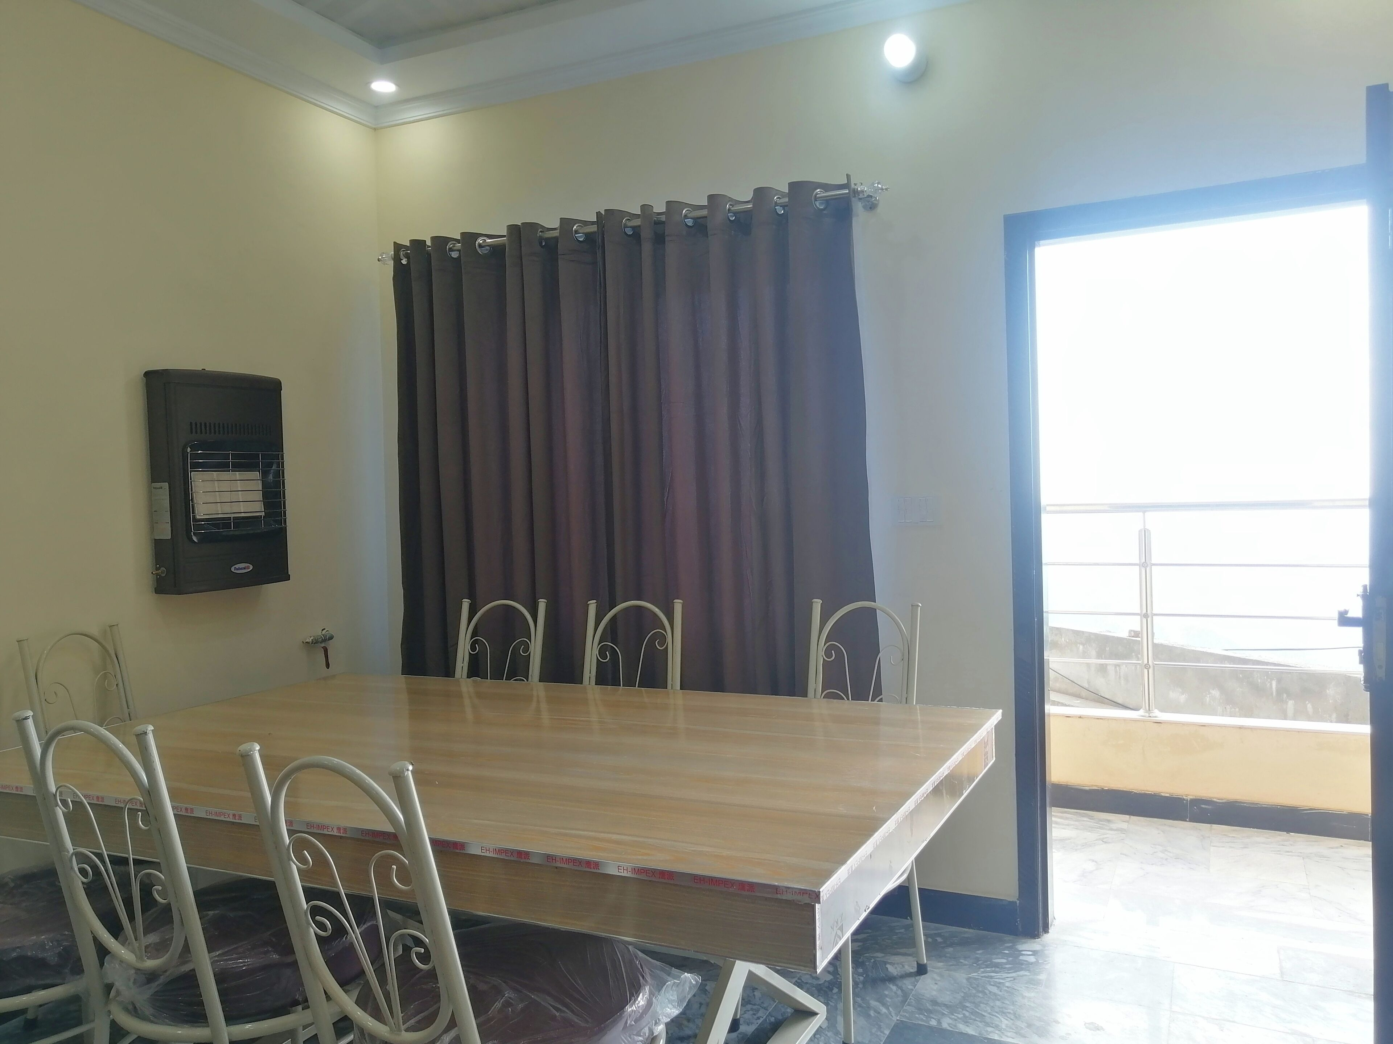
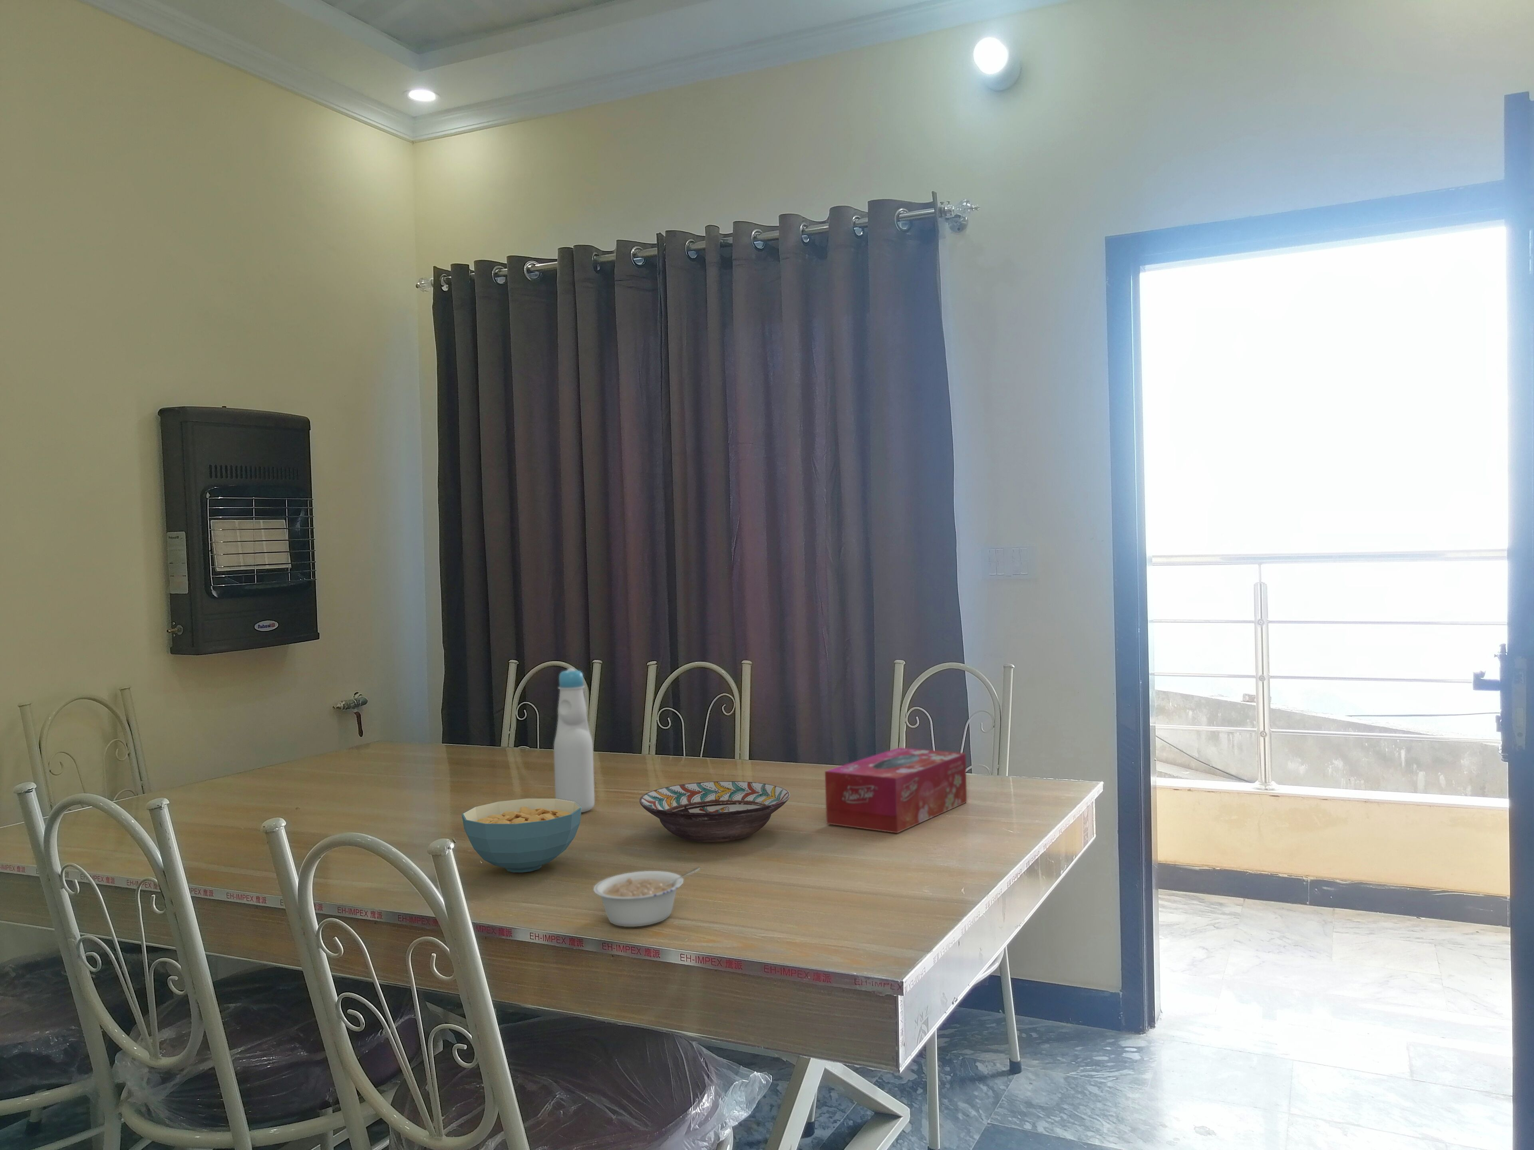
+ tissue box (897, 788)
+ cereal bowl (523, 838)
+ decorative bowl (715, 814)
+ bottle (573, 739)
+ legume (641, 895)
